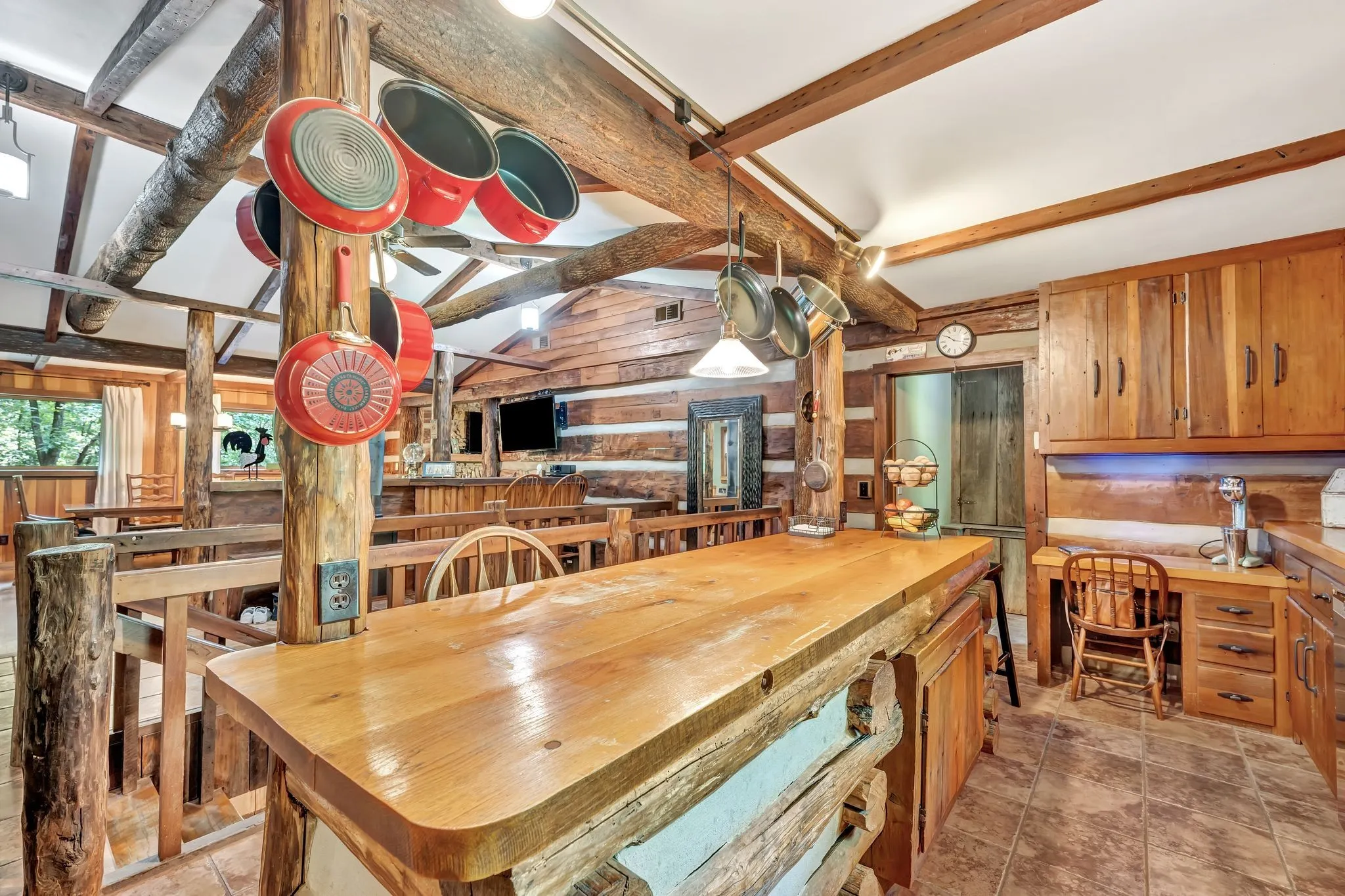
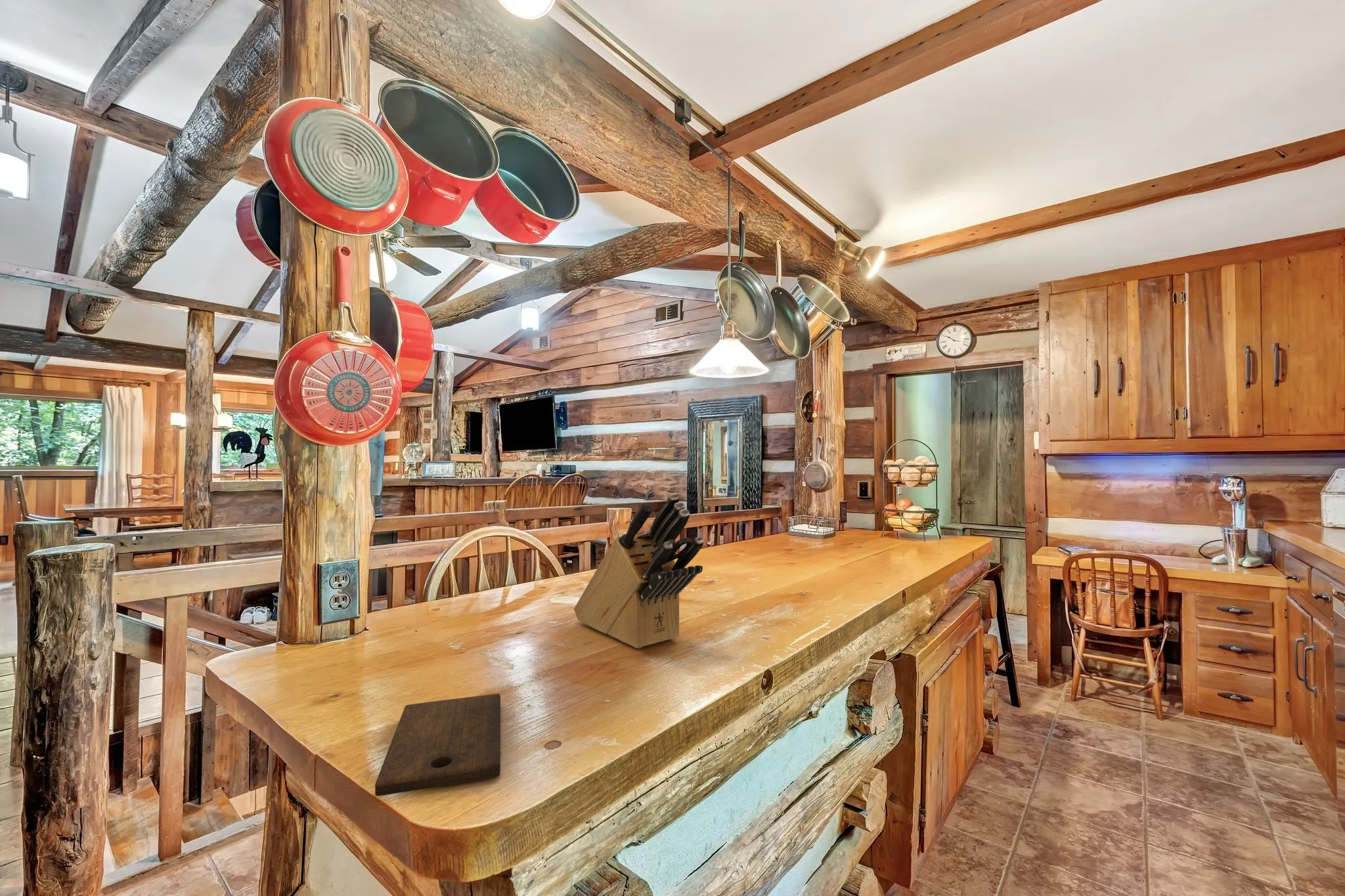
+ cutting board (447, 736)
+ knife block (634, 563)
